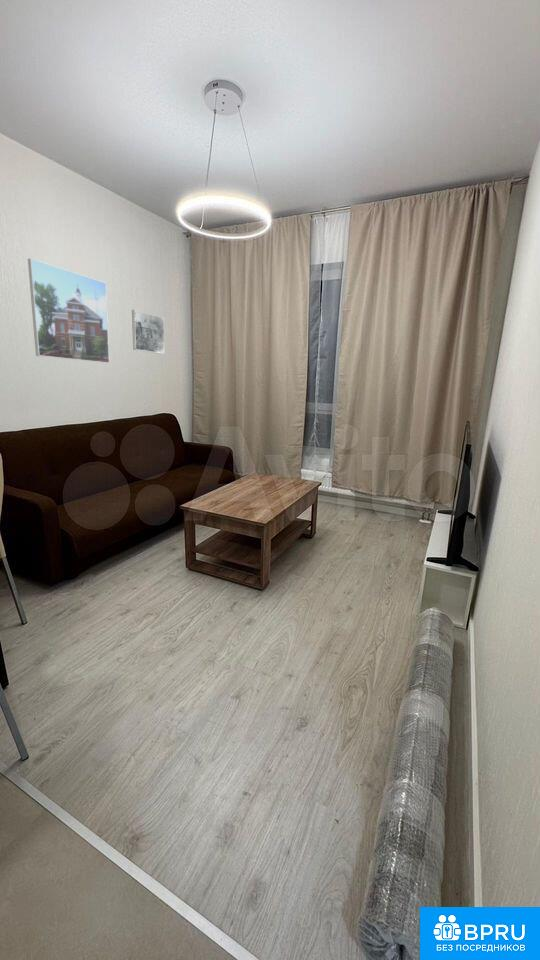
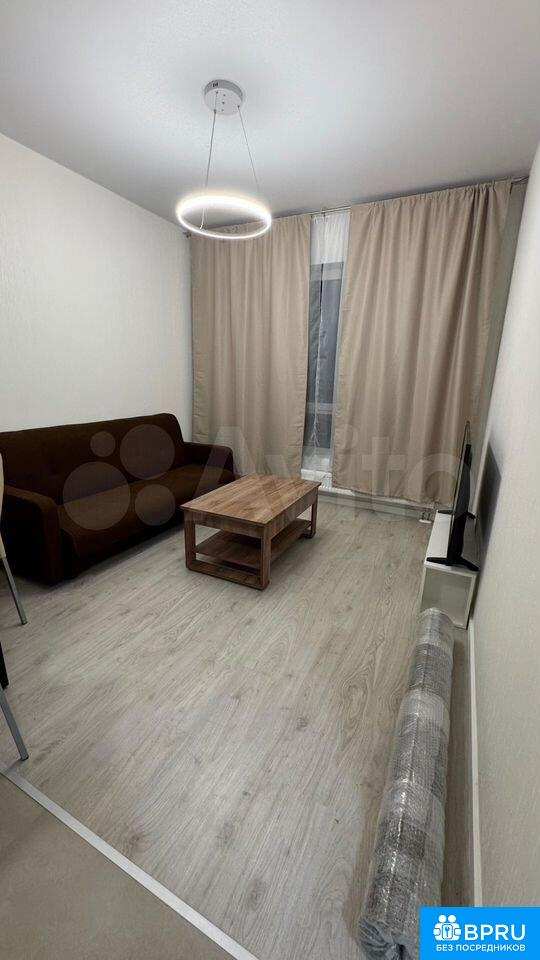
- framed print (73, 316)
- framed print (149, 333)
